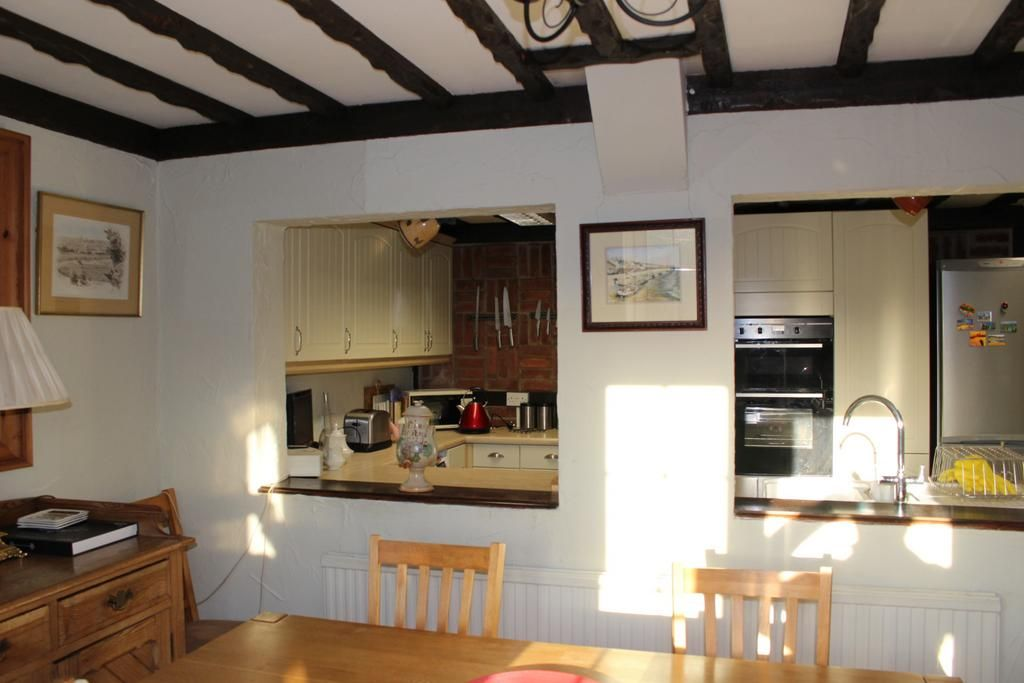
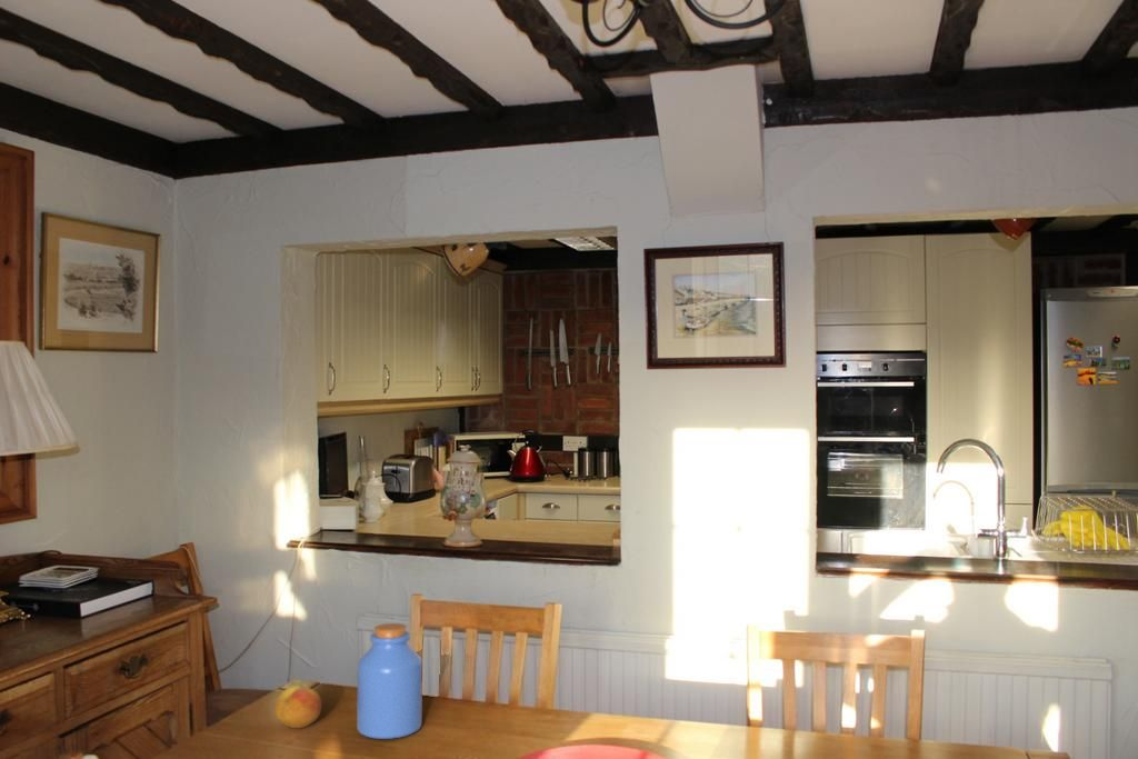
+ jar (389, 677)
+ fruit (298, 707)
